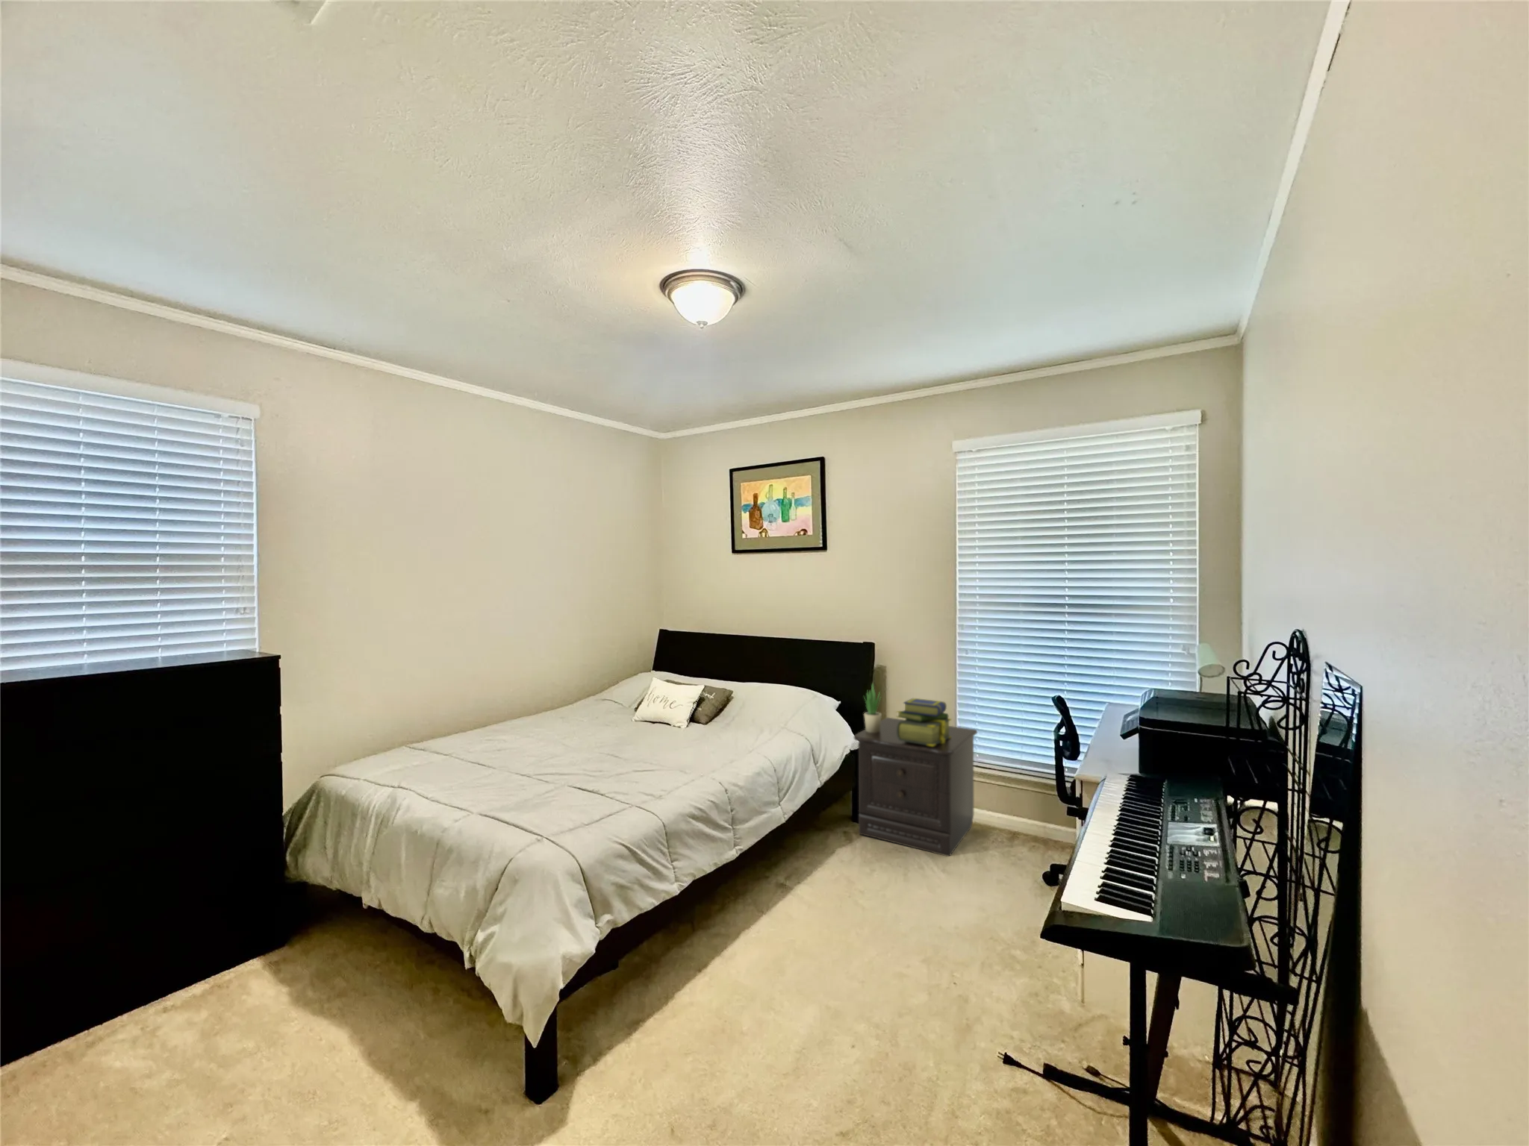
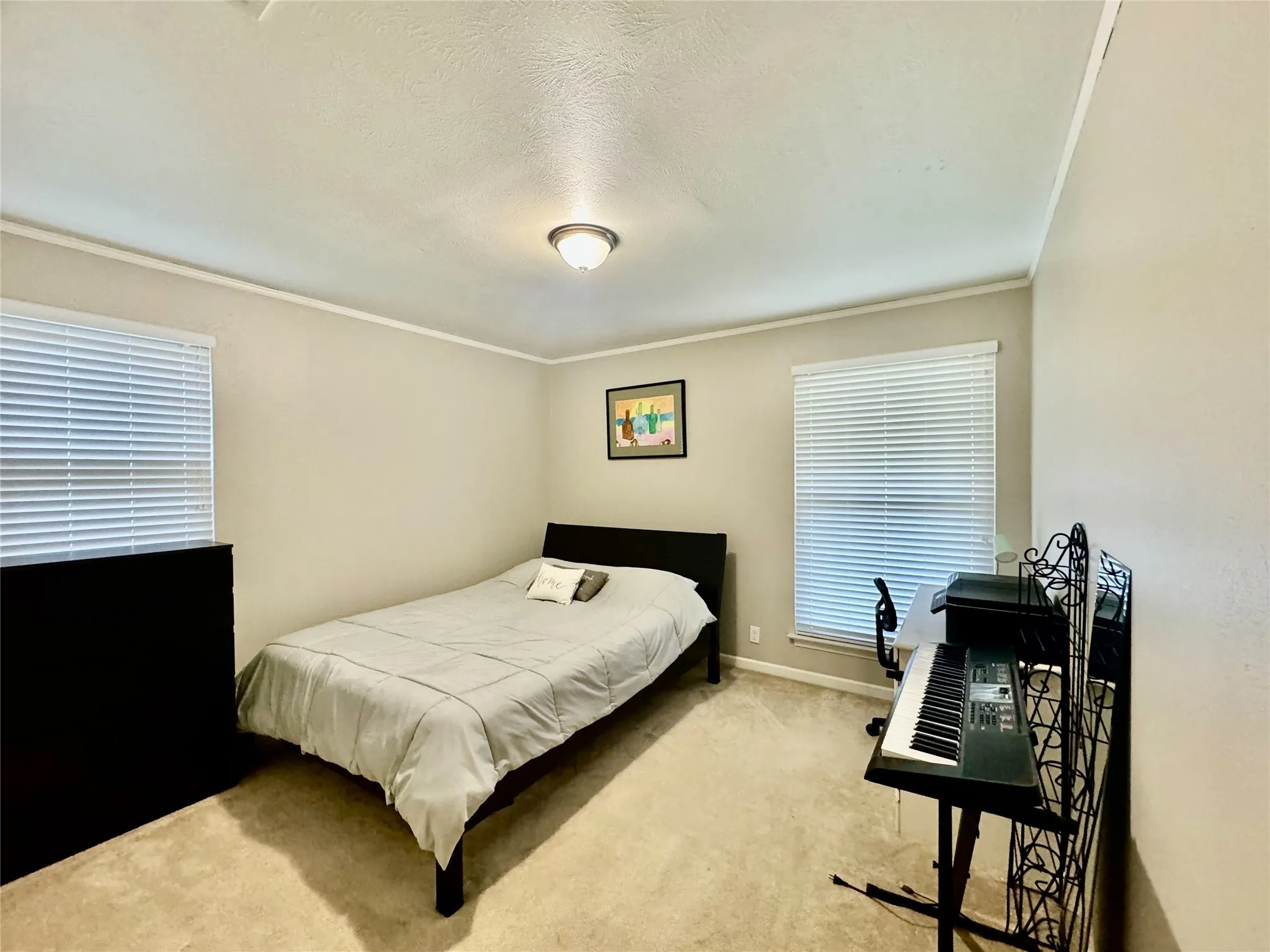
- stack of books (923, 719)
- nightstand (915, 781)
- potted plant (872, 705)
